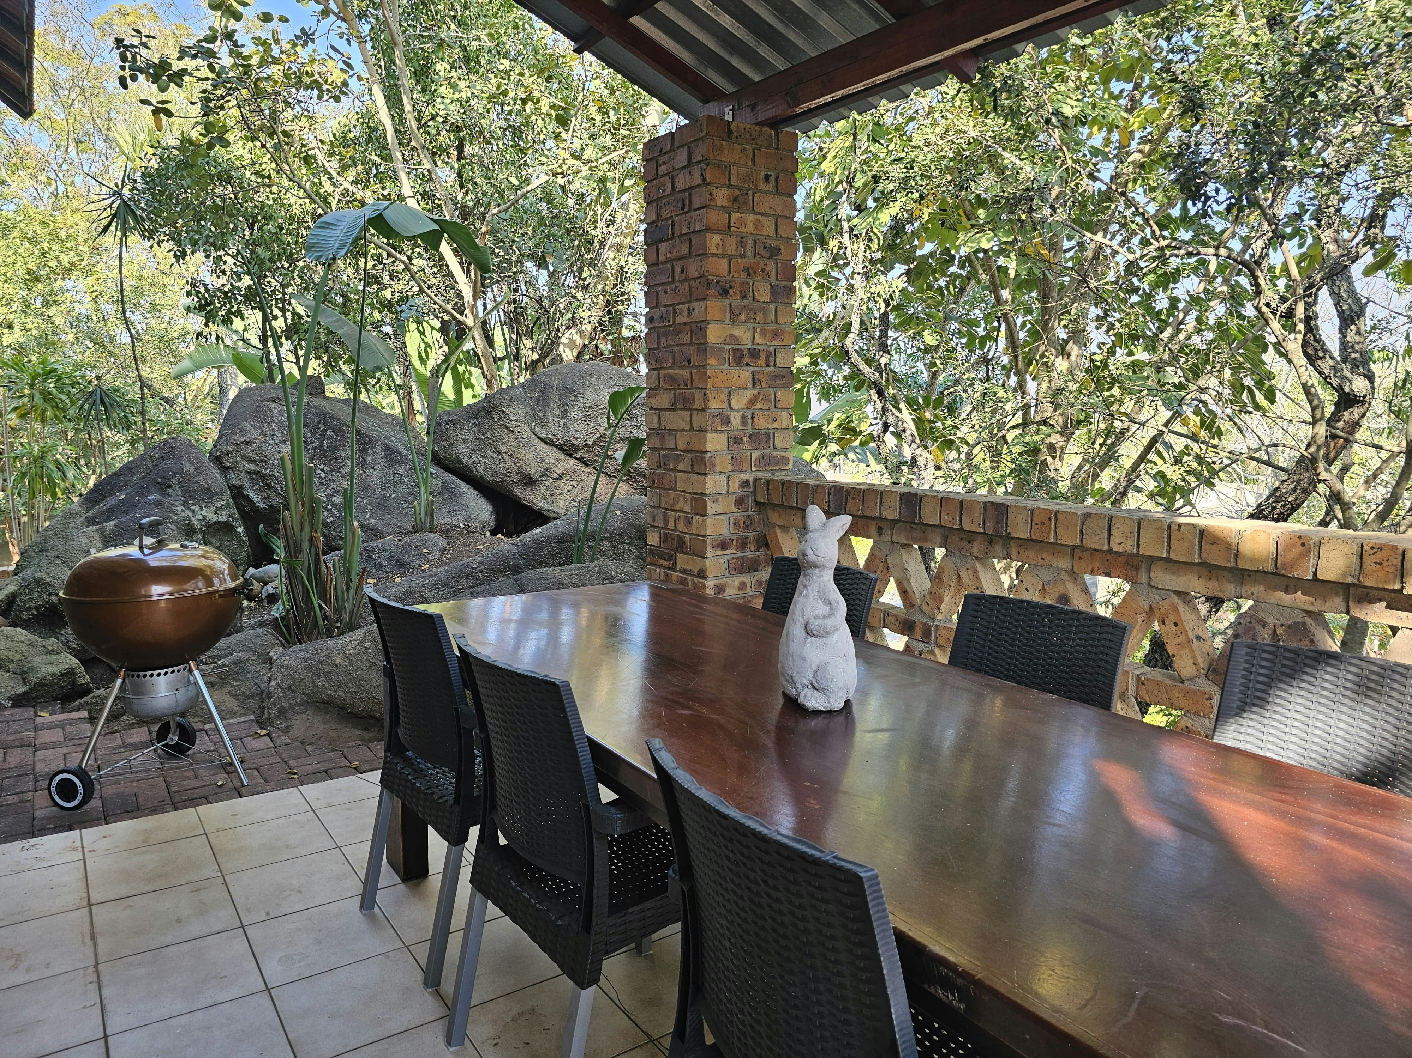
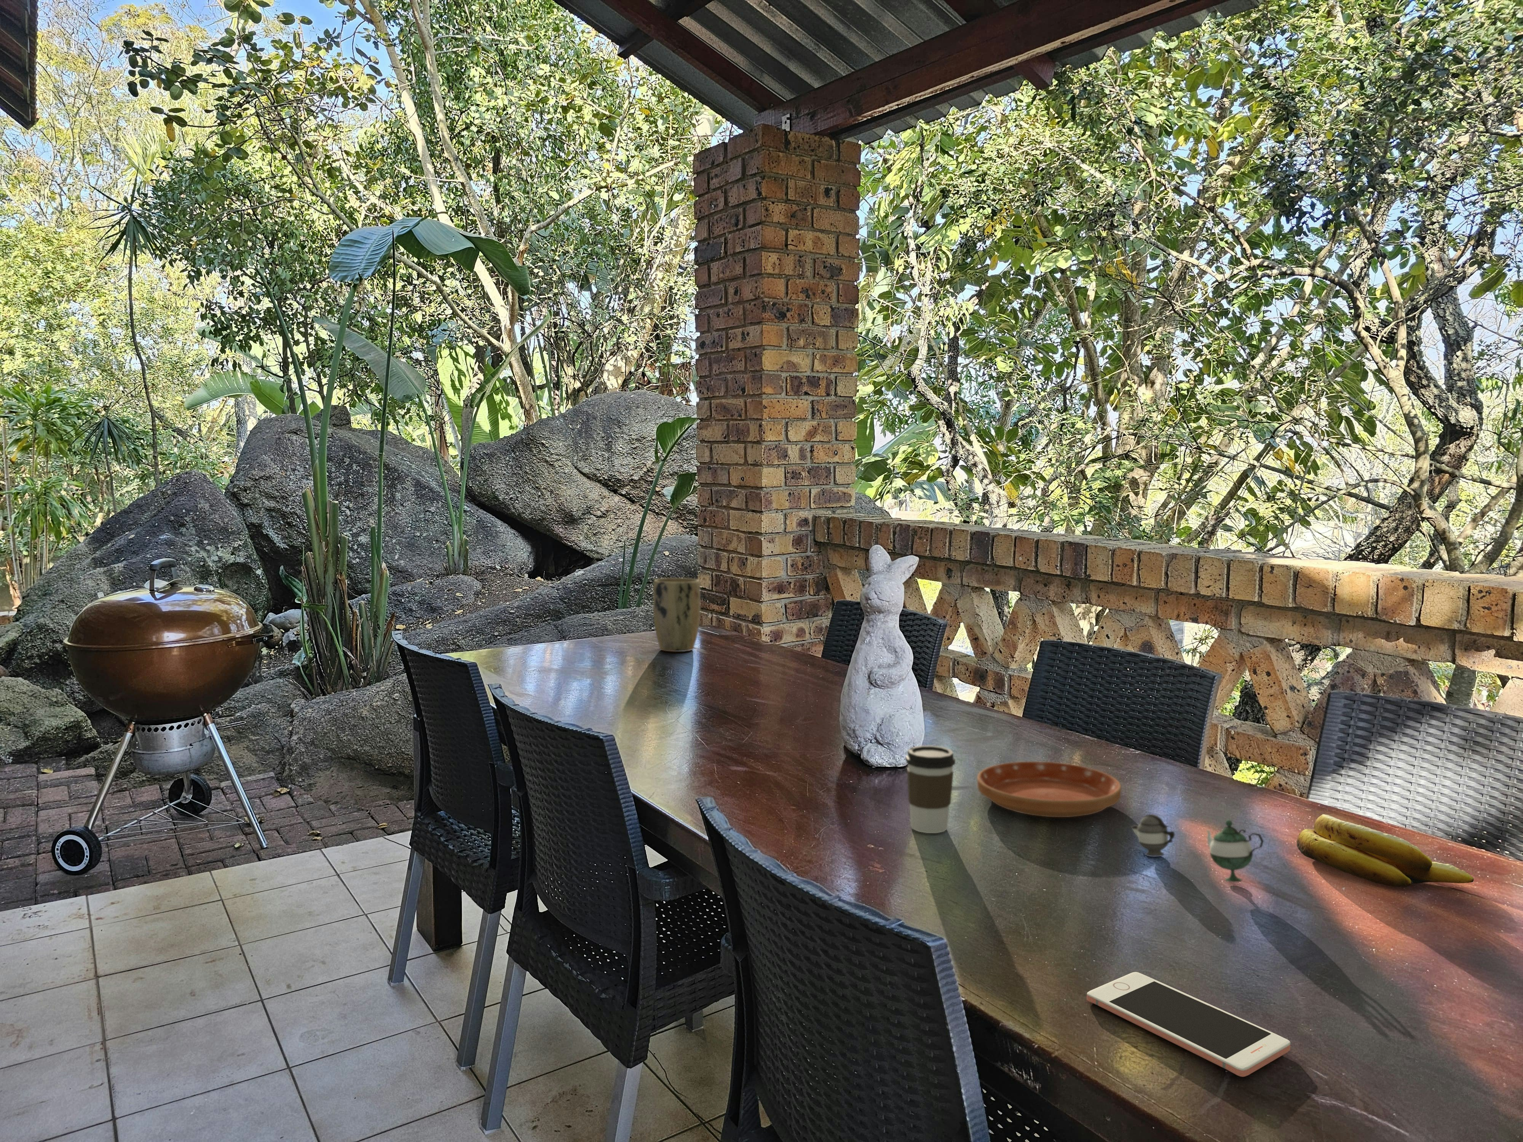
+ cell phone (1184, 1020)
+ plant pot (676, 614)
+ teapot (1206, 839)
+ saucer (1047, 789)
+ coffee cup (929, 789)
+ banana (1377, 842)
